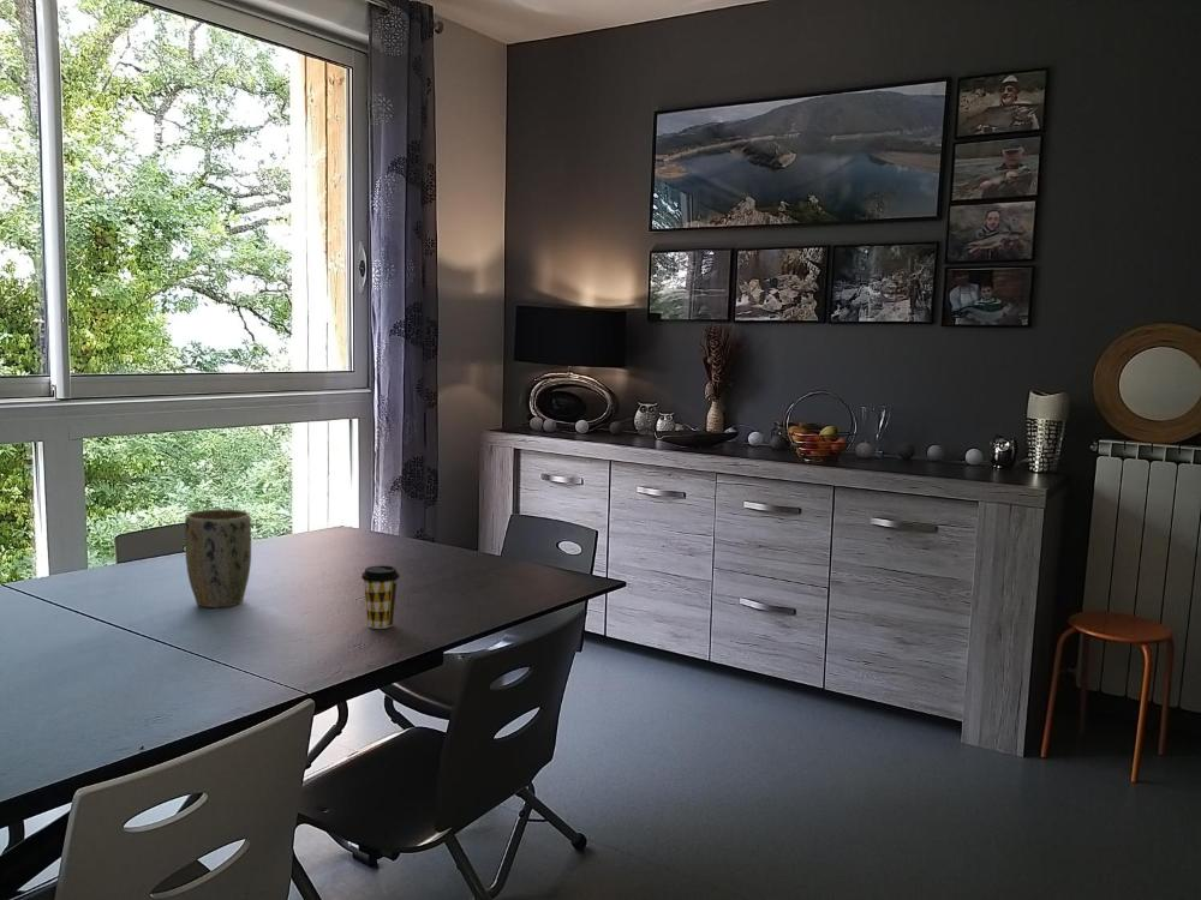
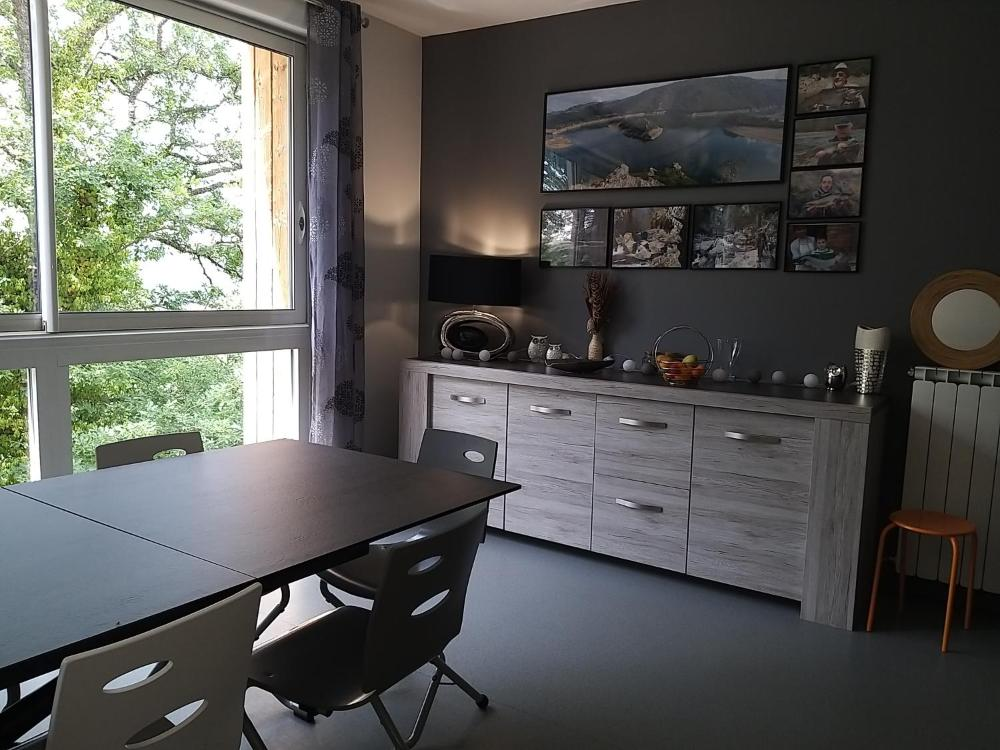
- coffee cup (380, 596)
- plant pot (219, 558)
